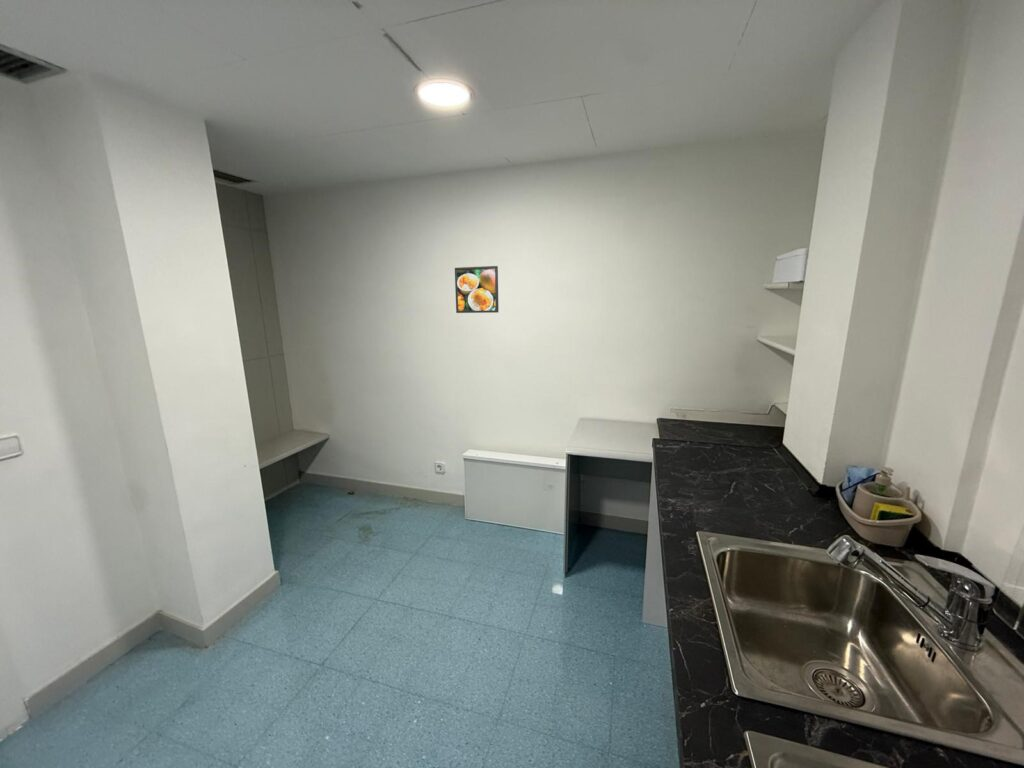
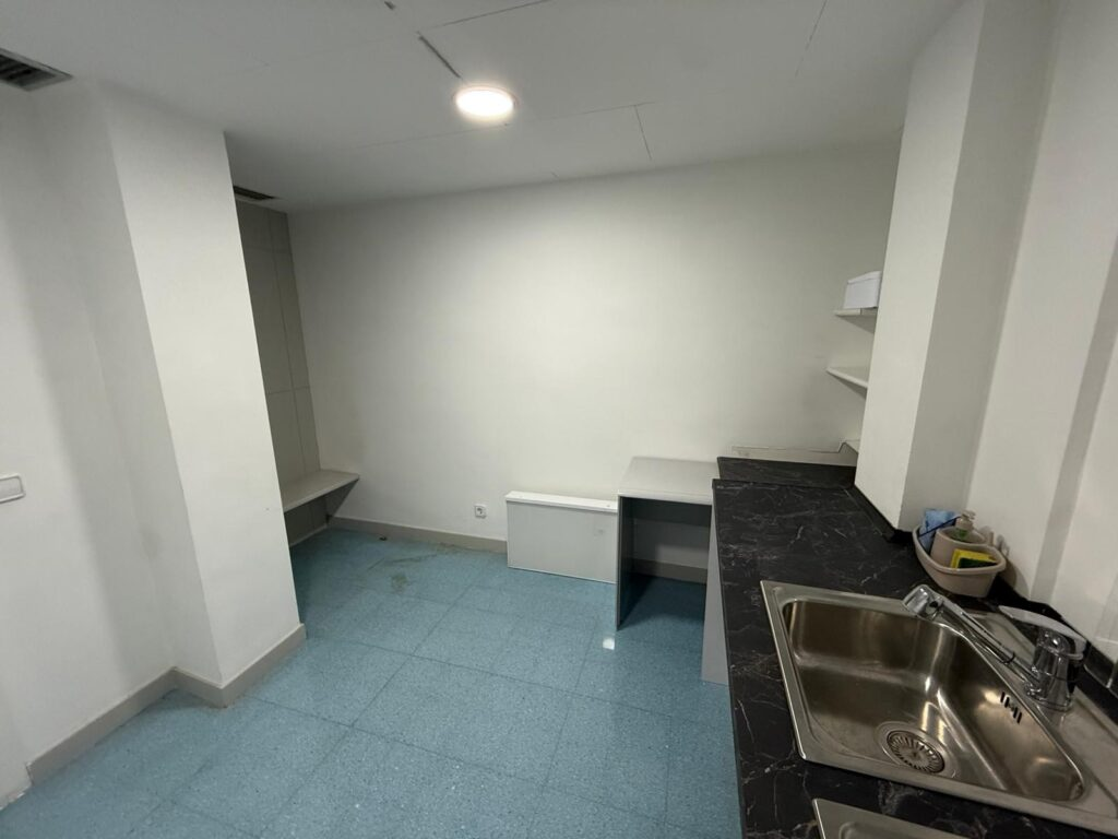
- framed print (476, 290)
